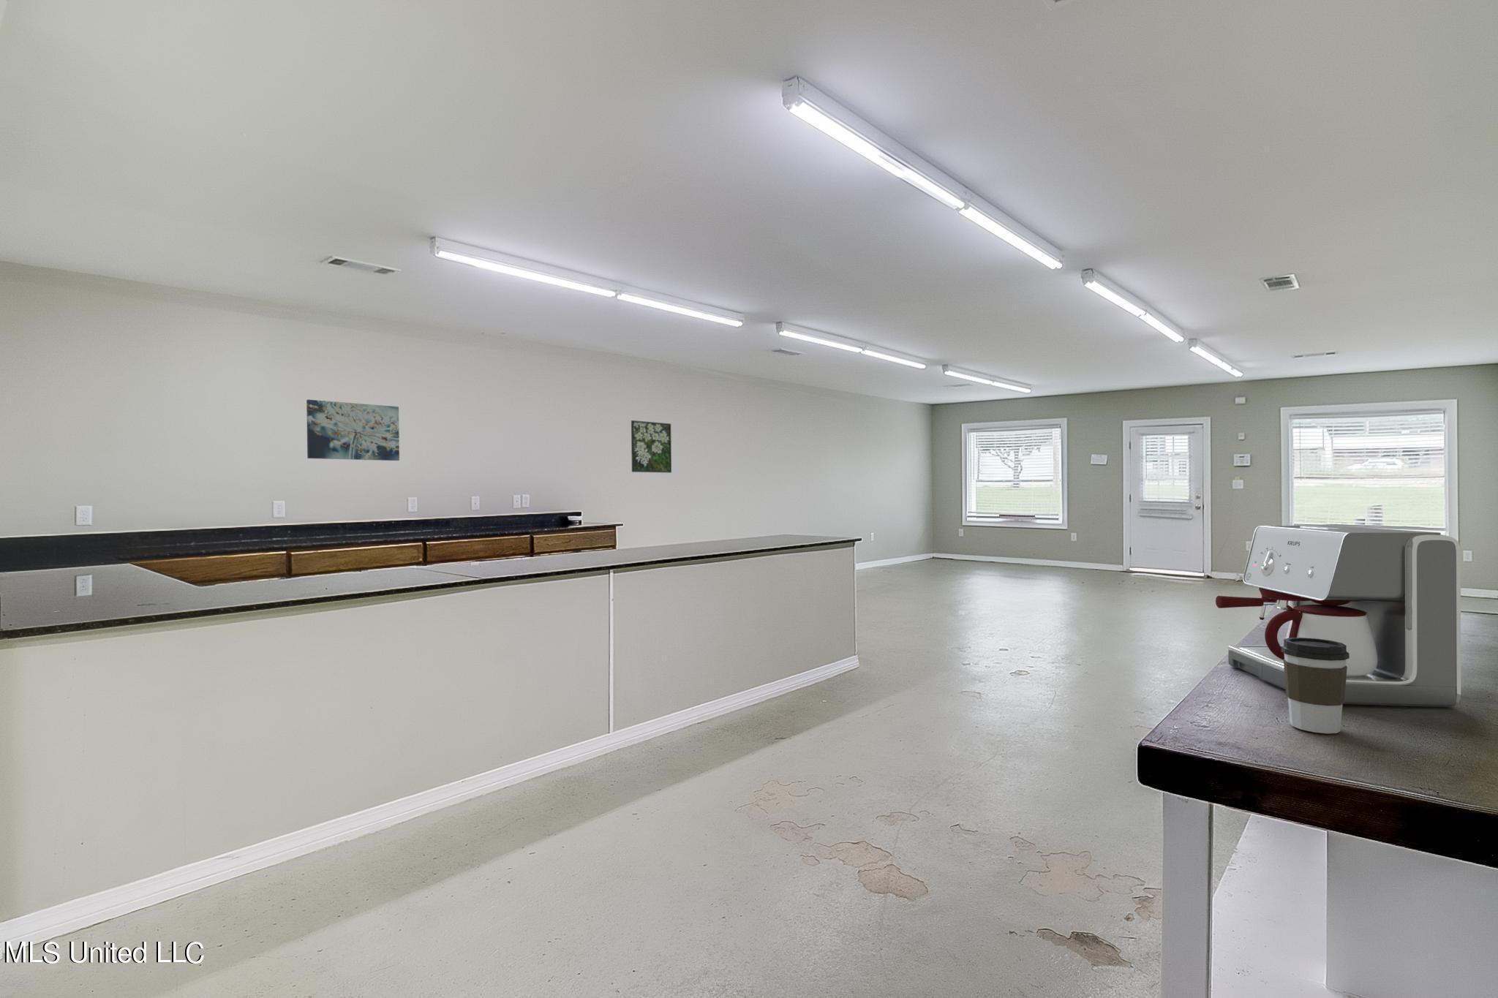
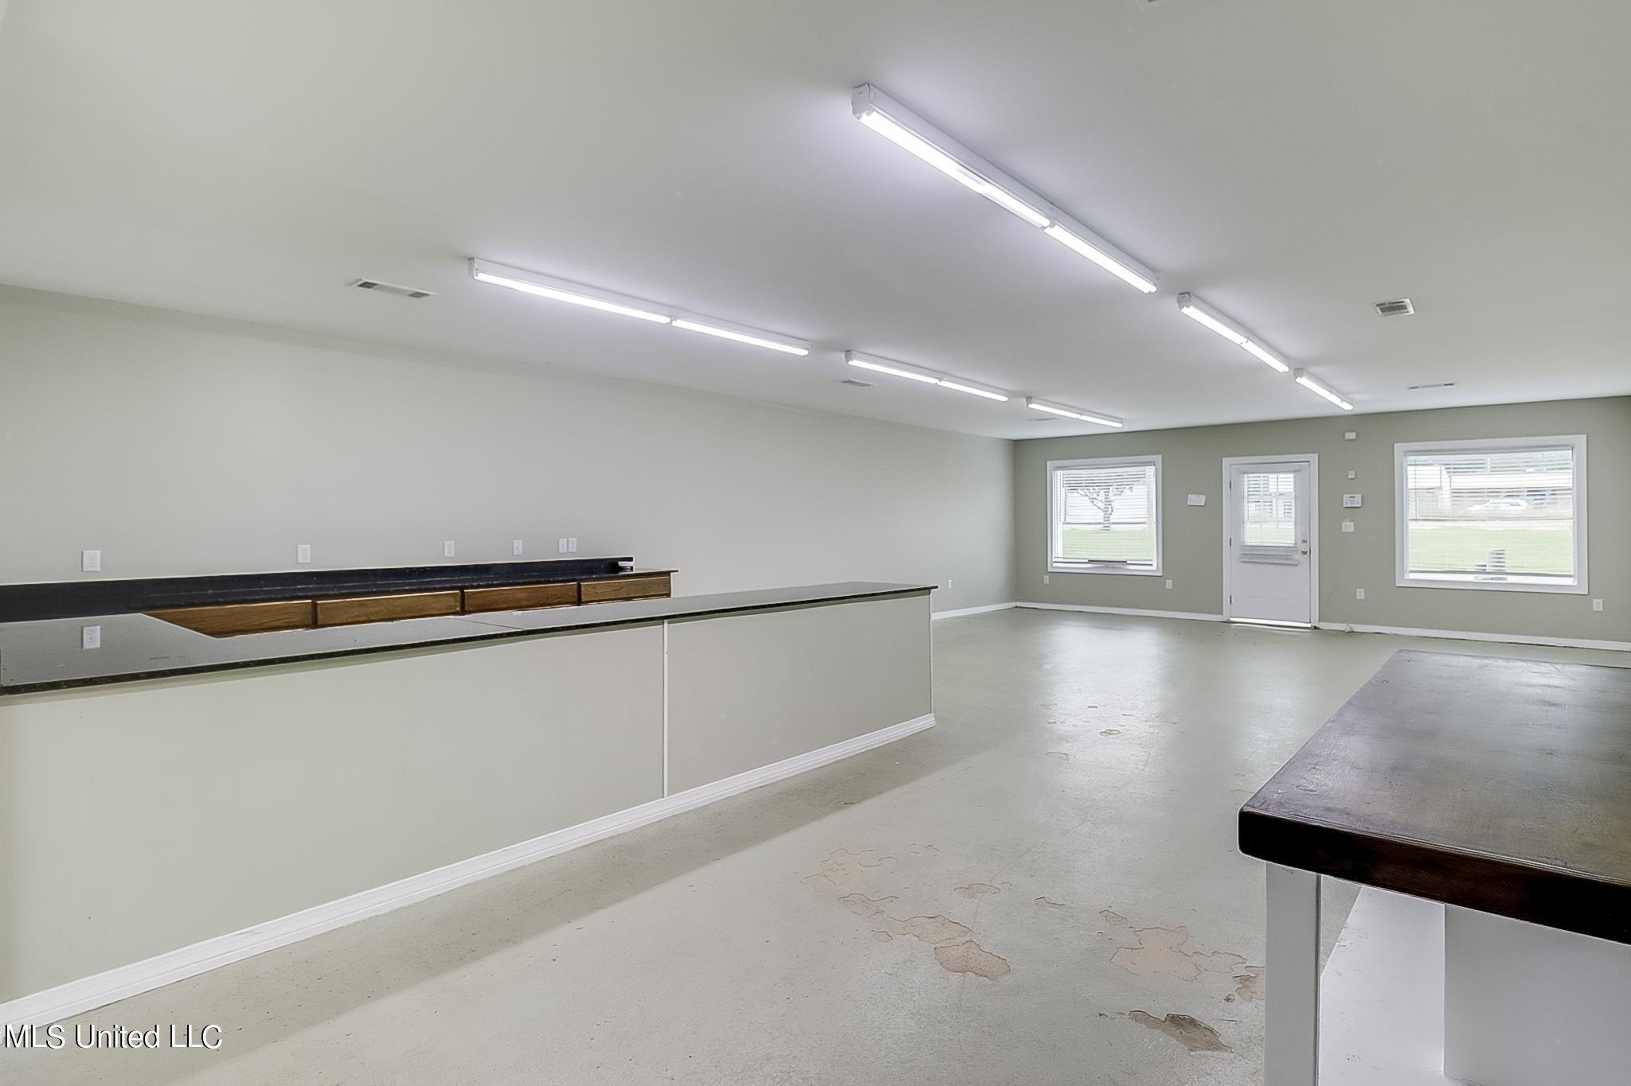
- wall art (355, 431)
- coffee maker (1333, 606)
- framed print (652, 447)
- coffee cup (1314, 684)
